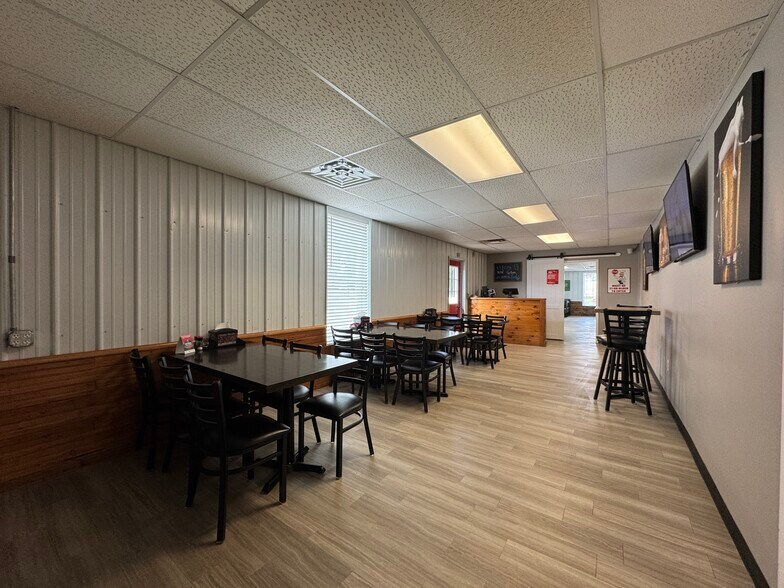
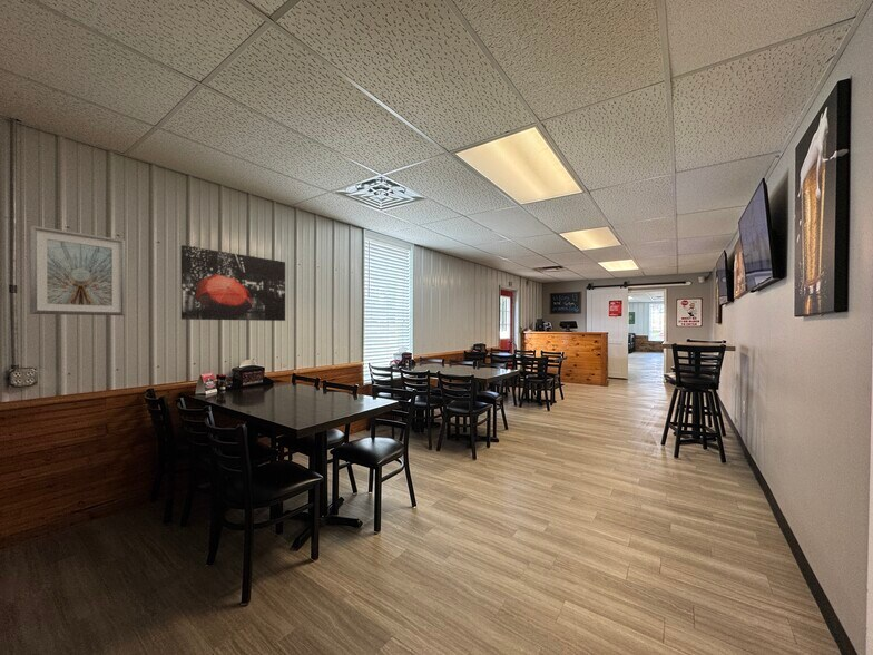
+ picture frame (80, 274)
+ wall art (238, 287)
